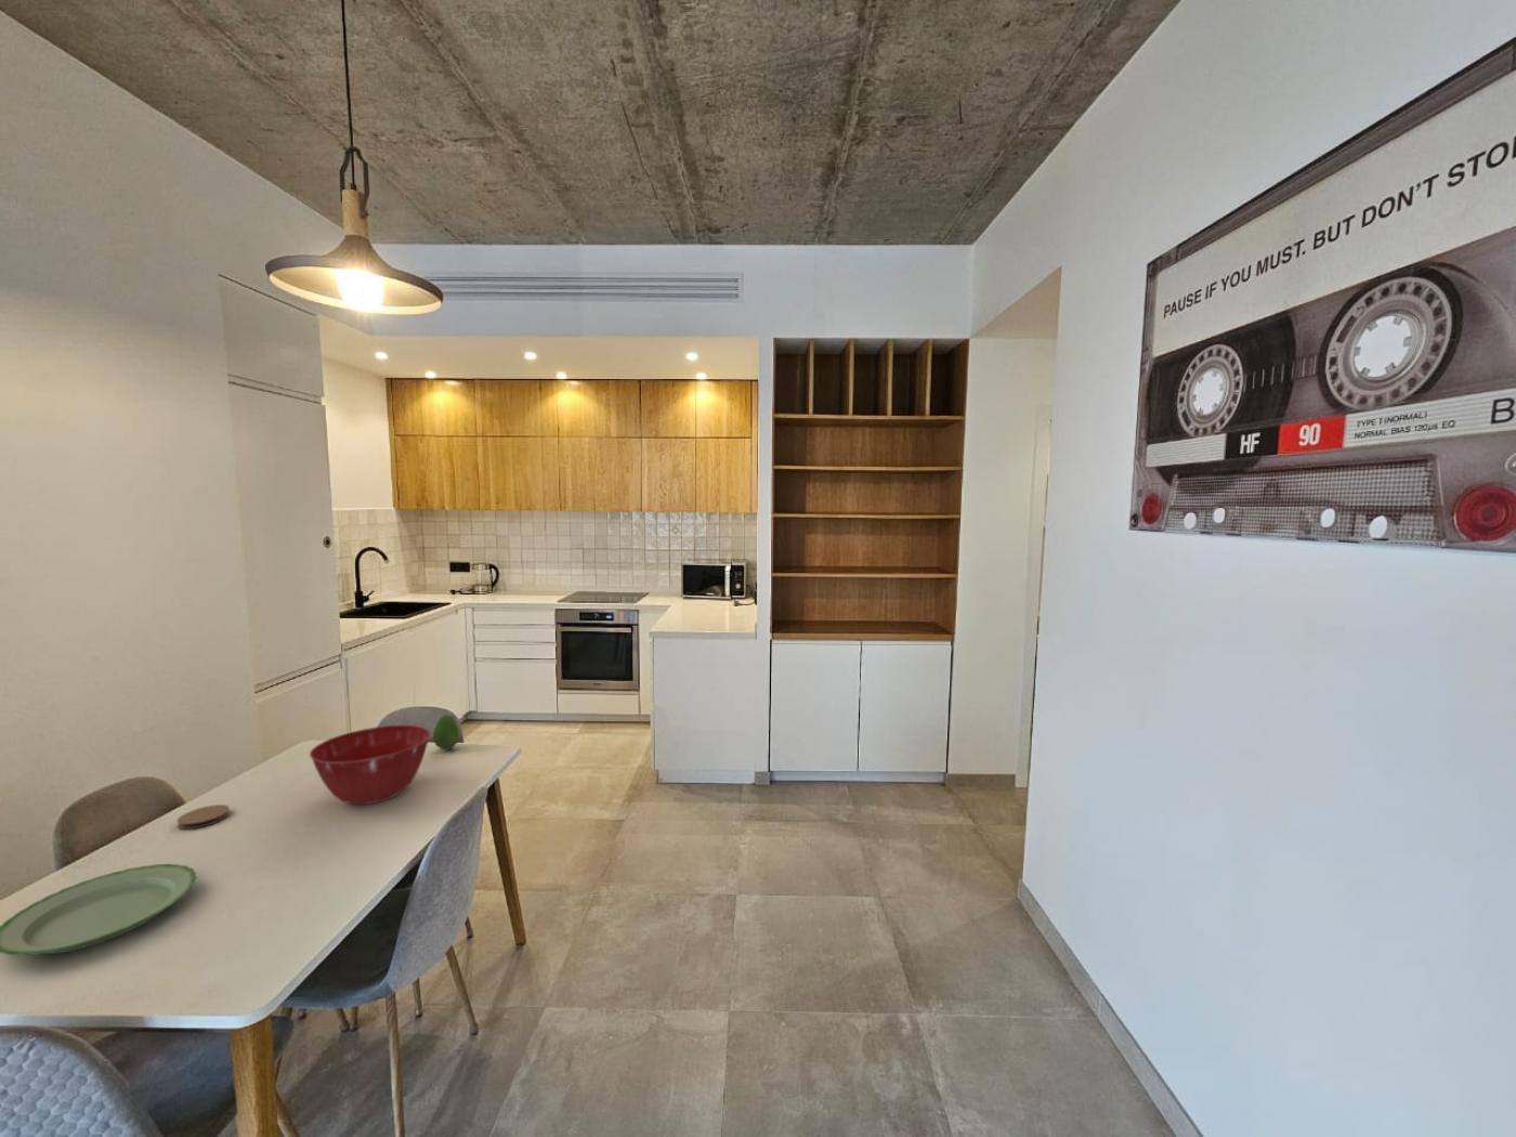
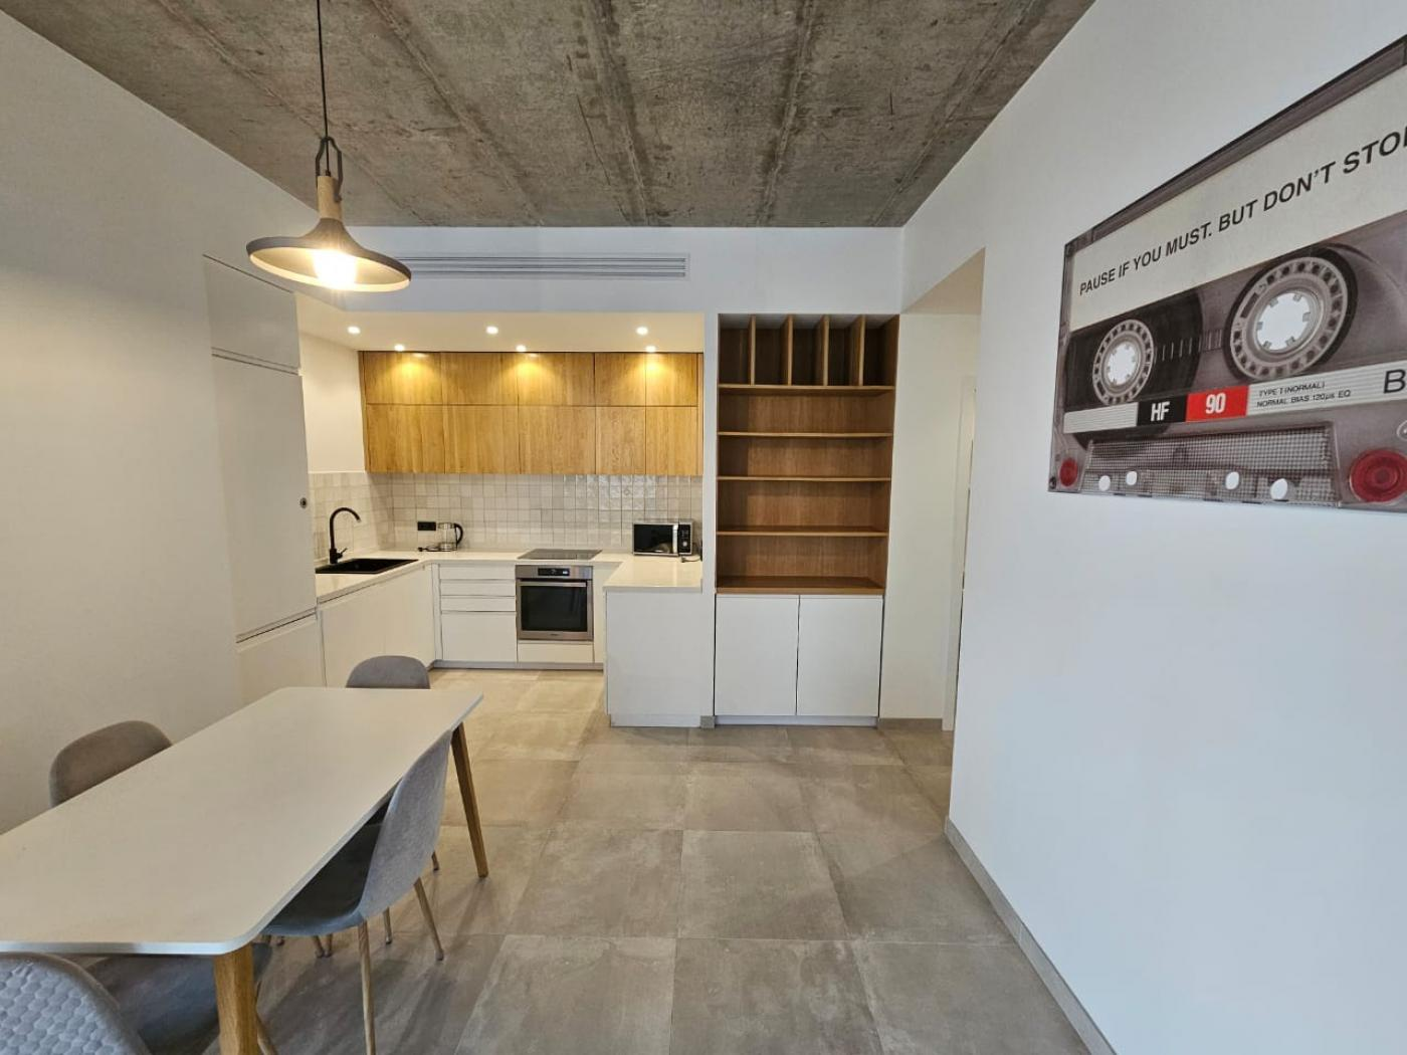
- coaster (204, 817)
- fruit (446, 732)
- plate (101, 911)
- mixing bowl (374, 767)
